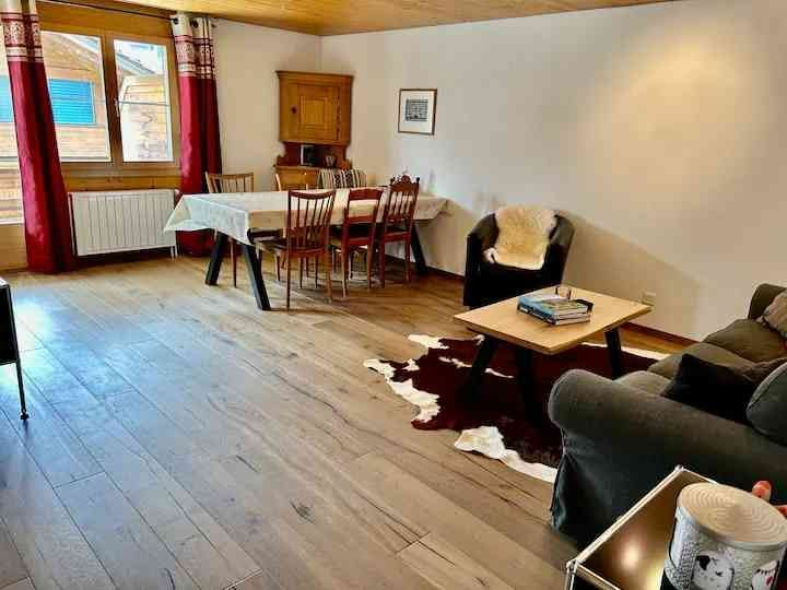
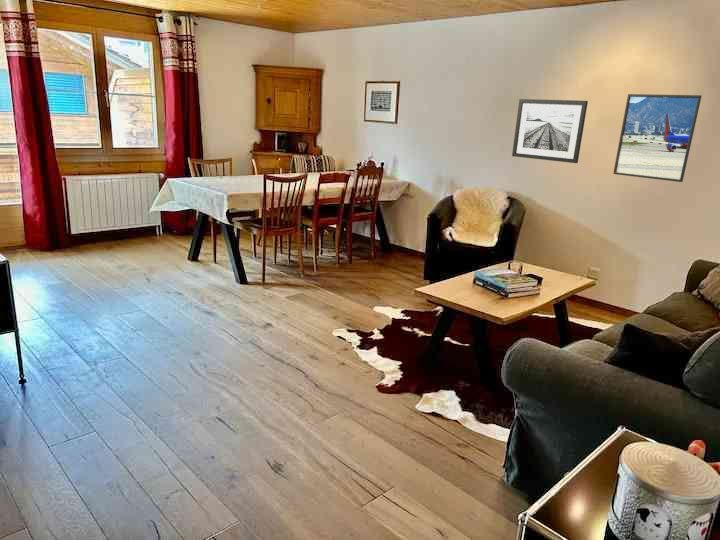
+ wall art (547, 130)
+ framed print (654, 137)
